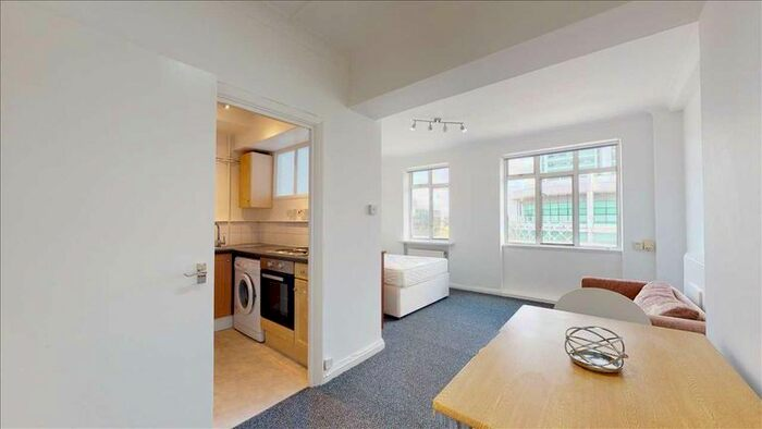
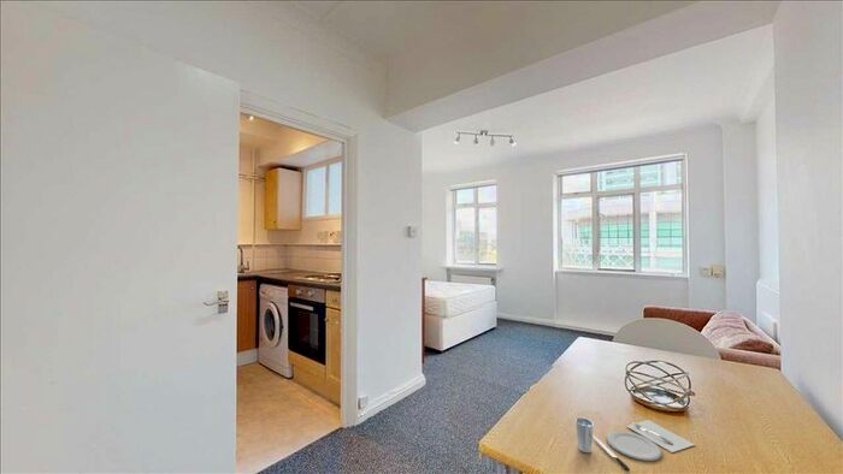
+ placemat (633, 429)
